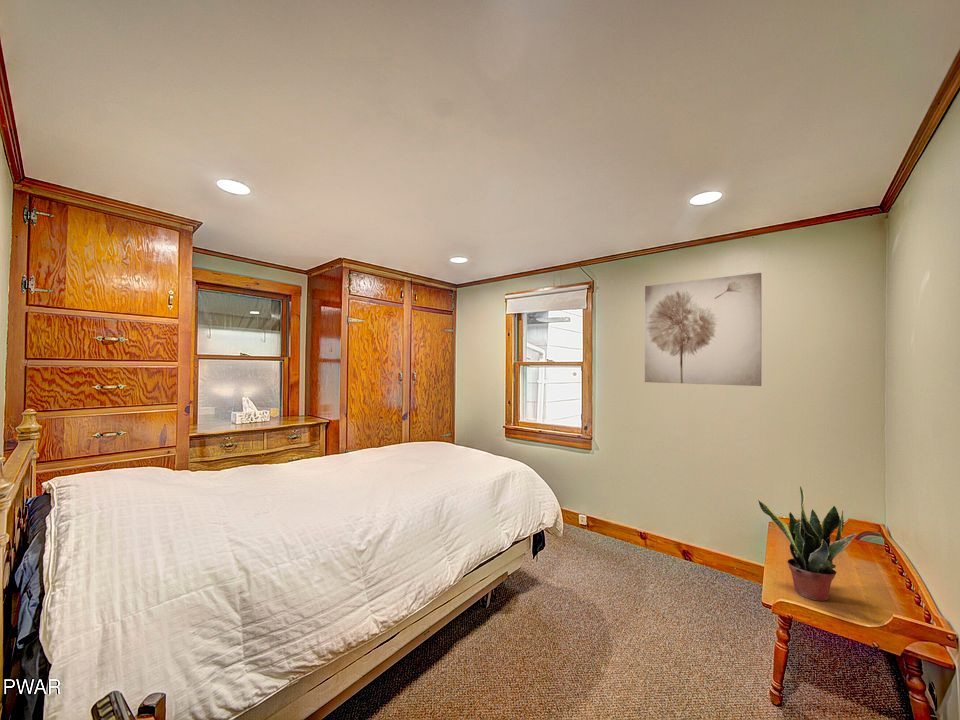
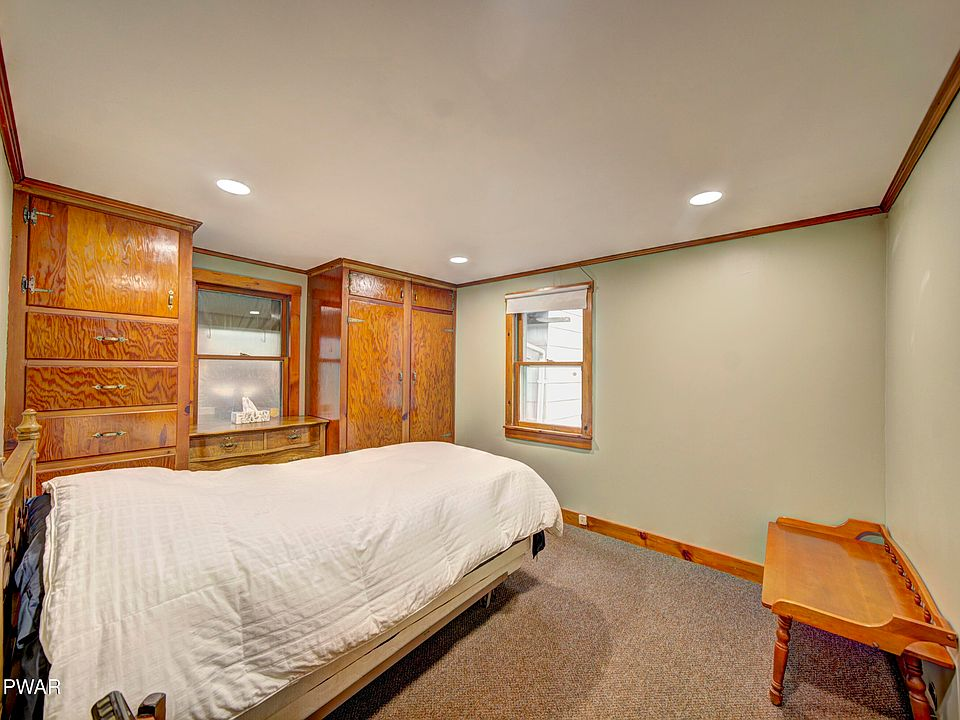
- potted plant (804, 542)
- wall art (698, 331)
